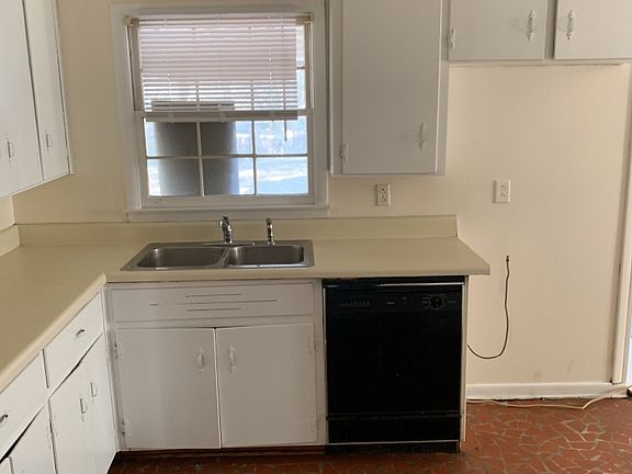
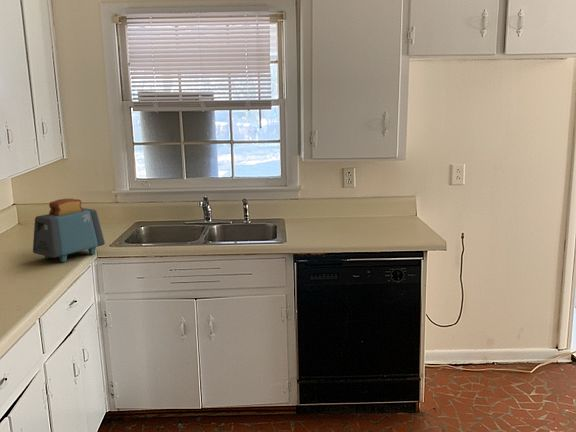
+ toaster (67, 228)
